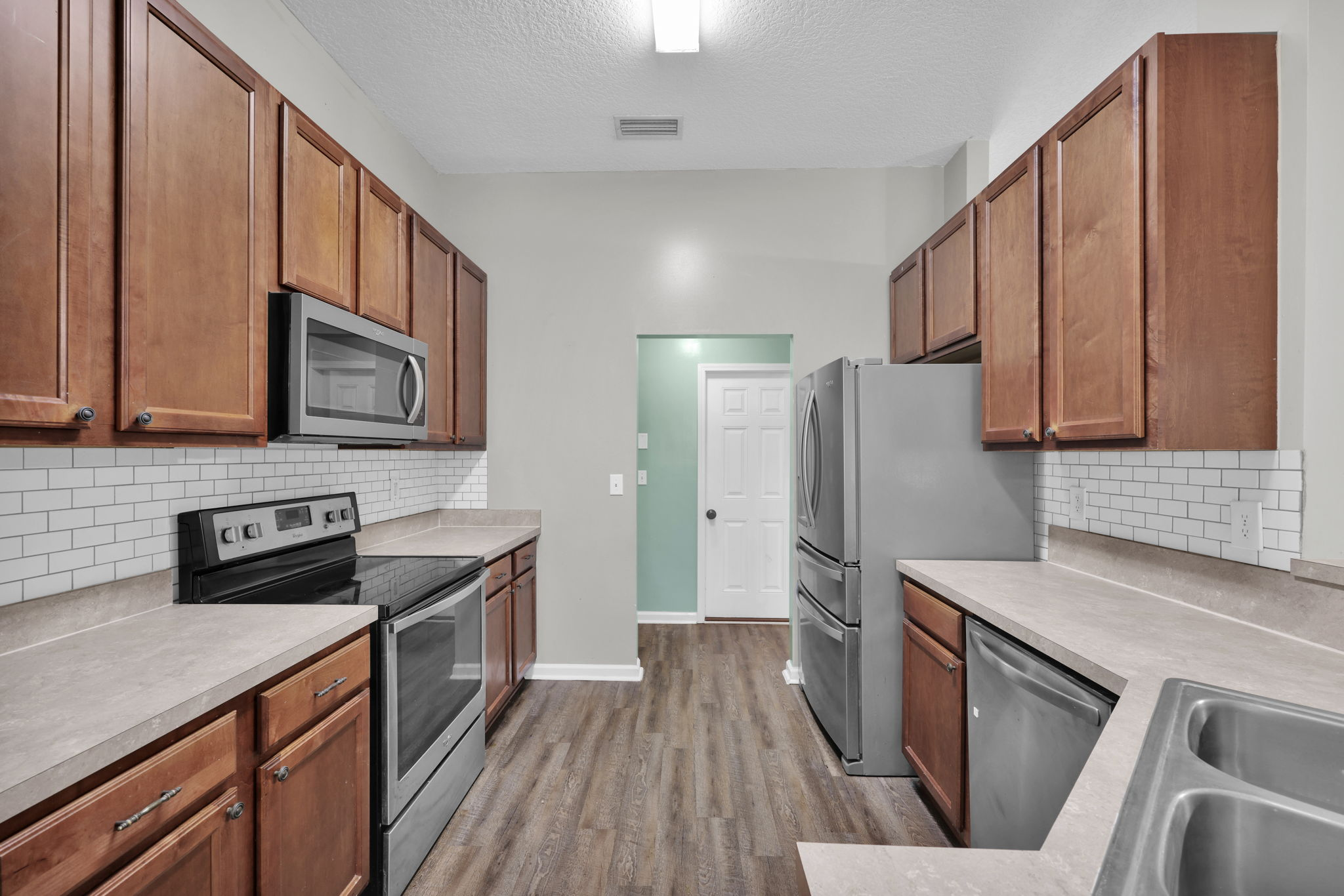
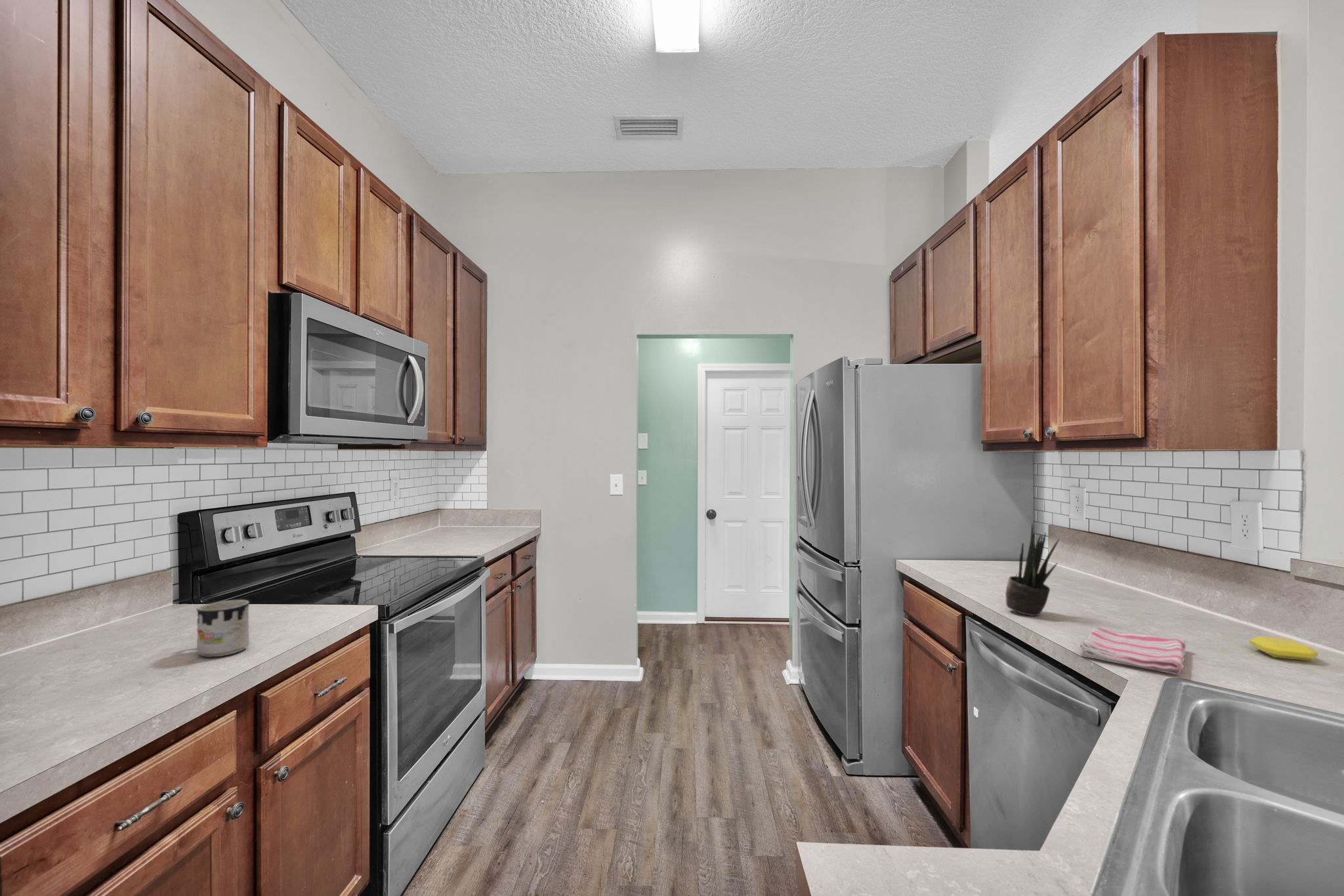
+ soap bar (1282, 647)
+ mug (220, 626)
+ potted plant (1032, 569)
+ dish towel (1133, 645)
